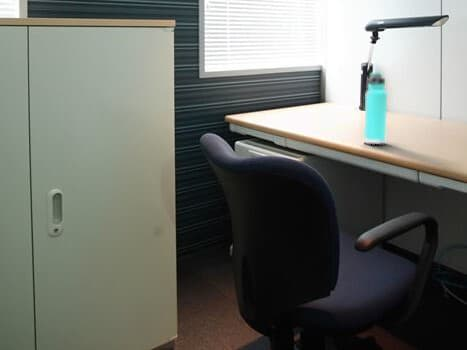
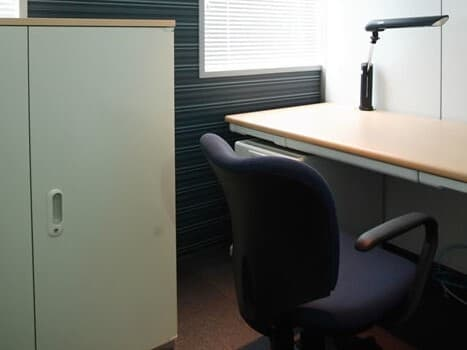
- thermos bottle (375, 108)
